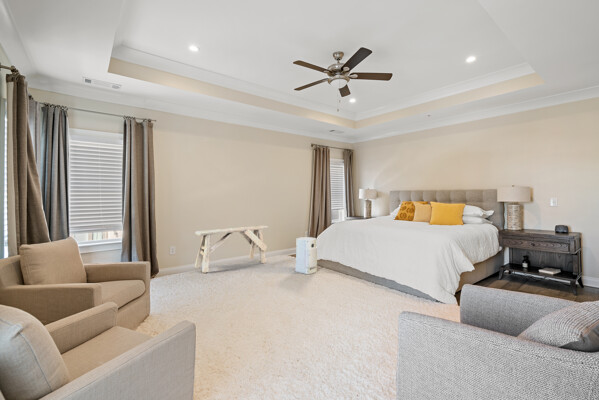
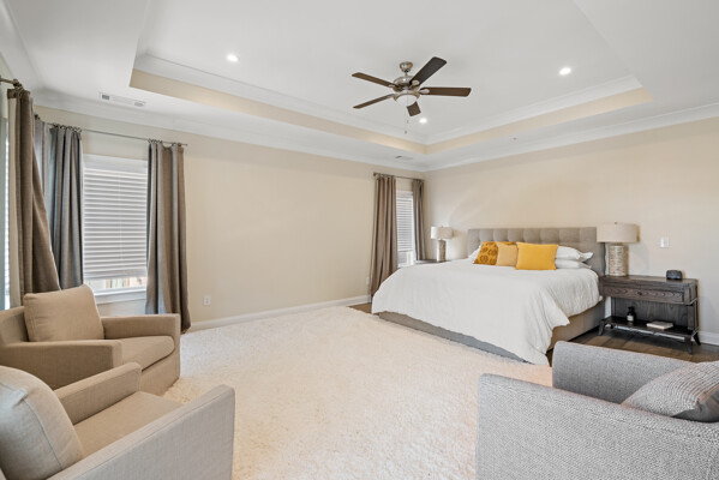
- bench (226, 238)
- air purifier (306, 254)
